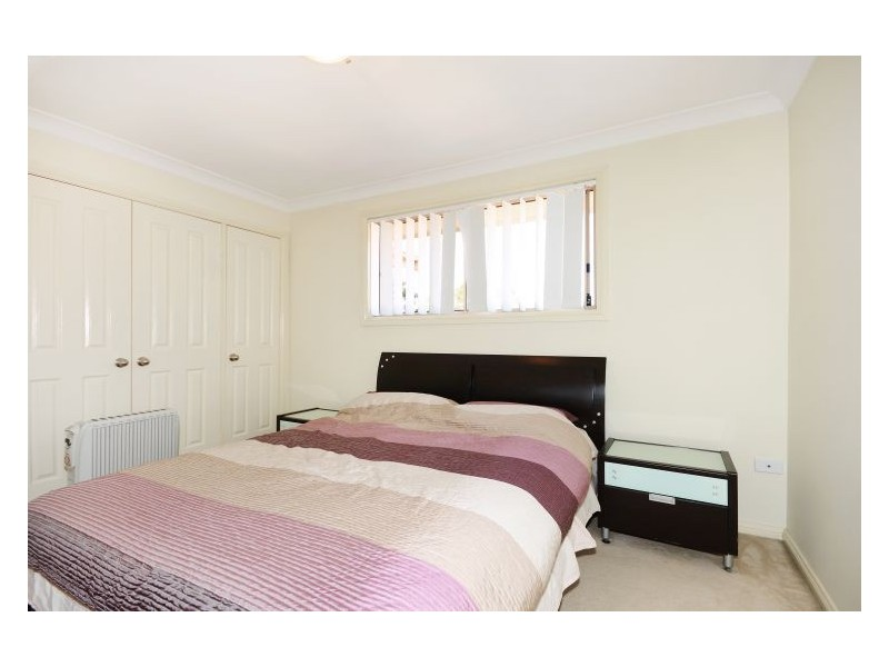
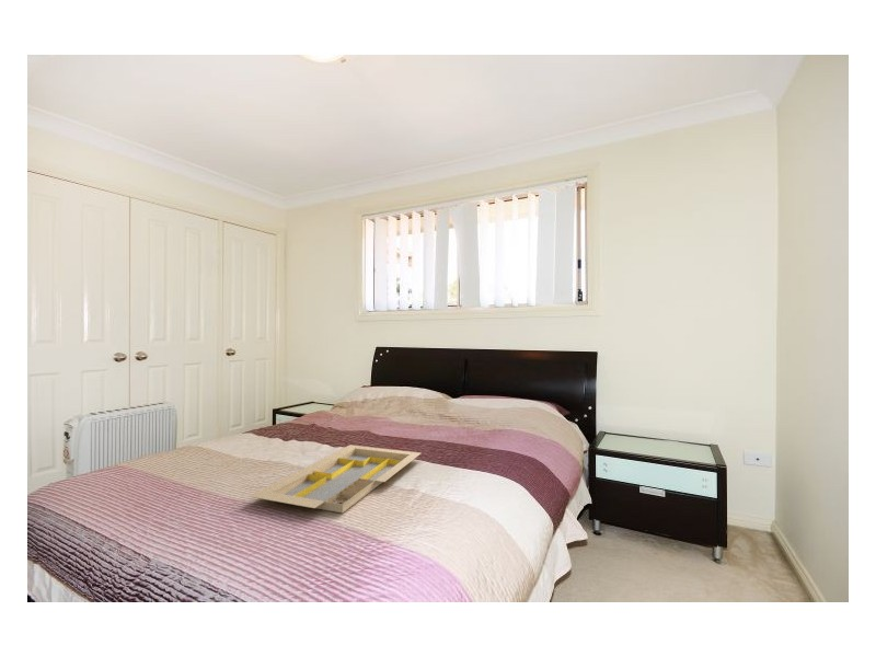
+ serving tray (347, 474)
